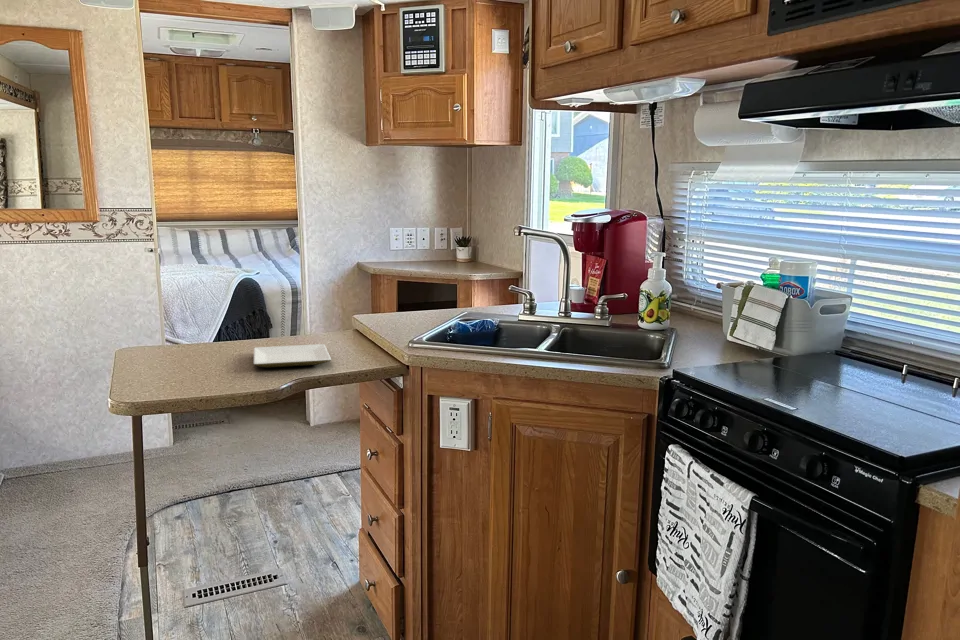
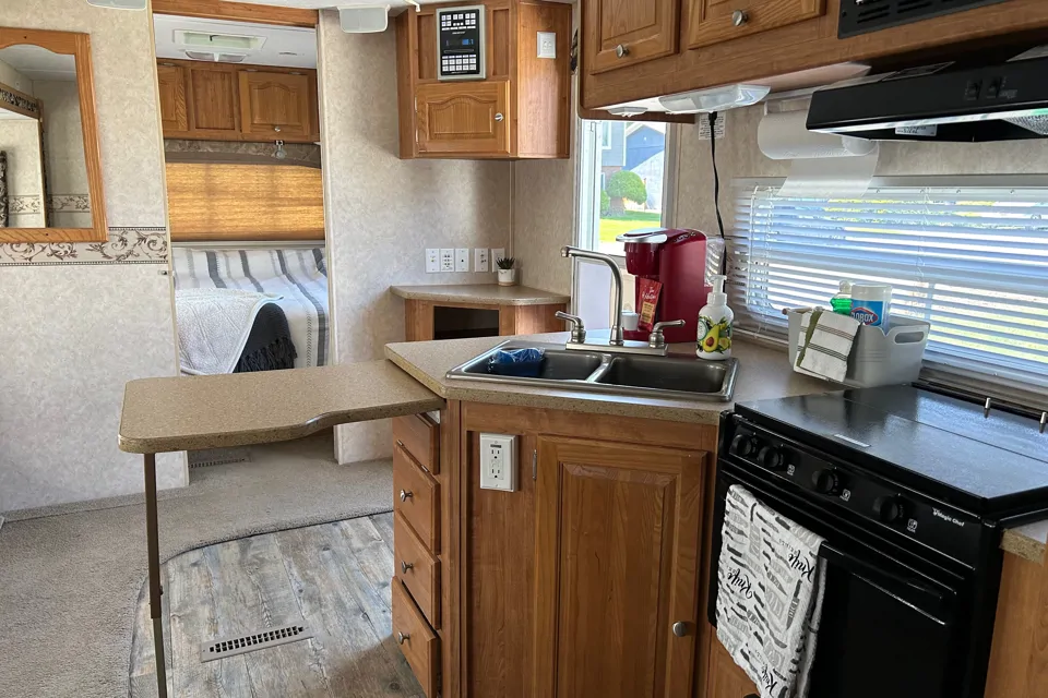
- plate (291, 356)
